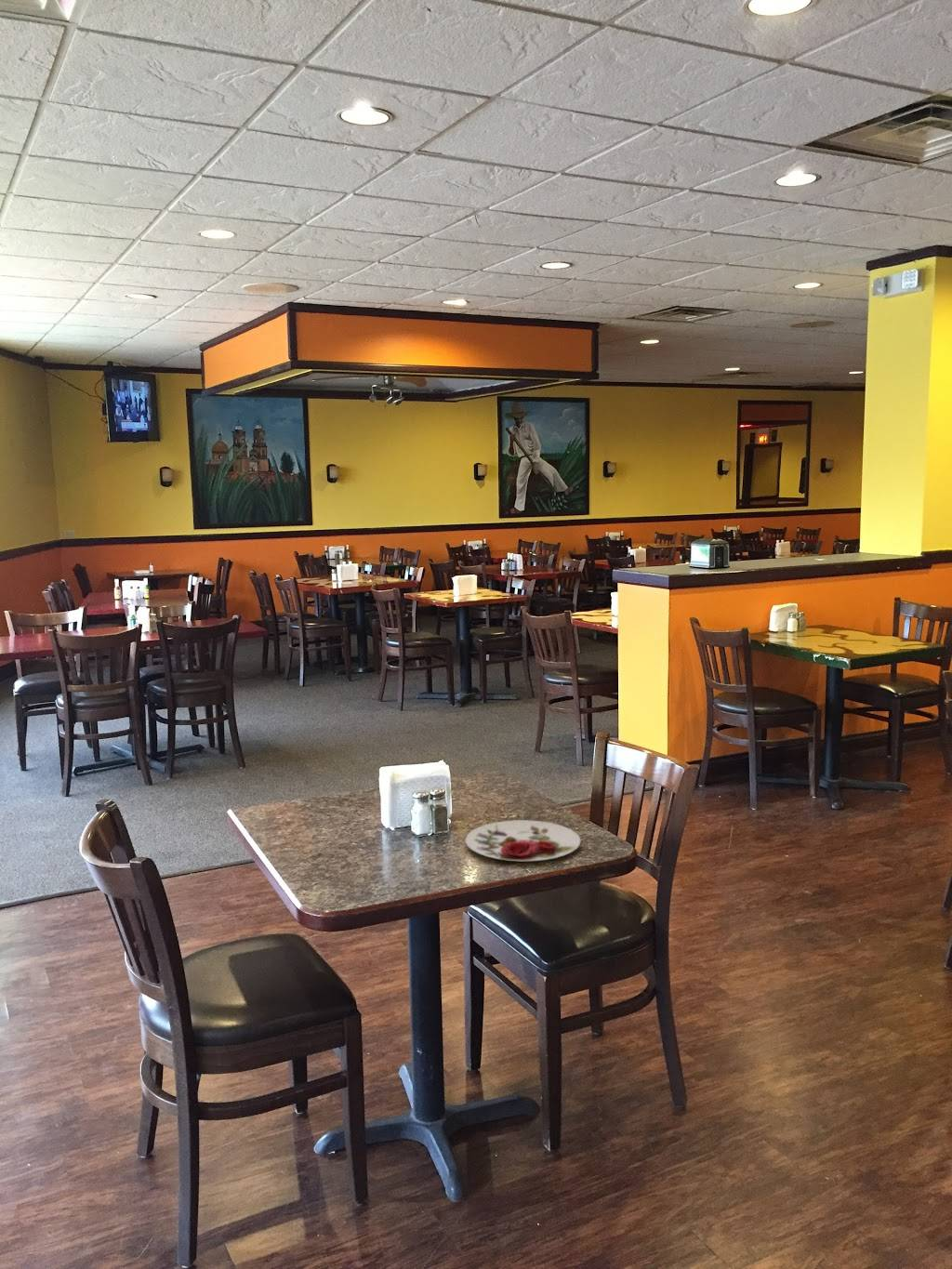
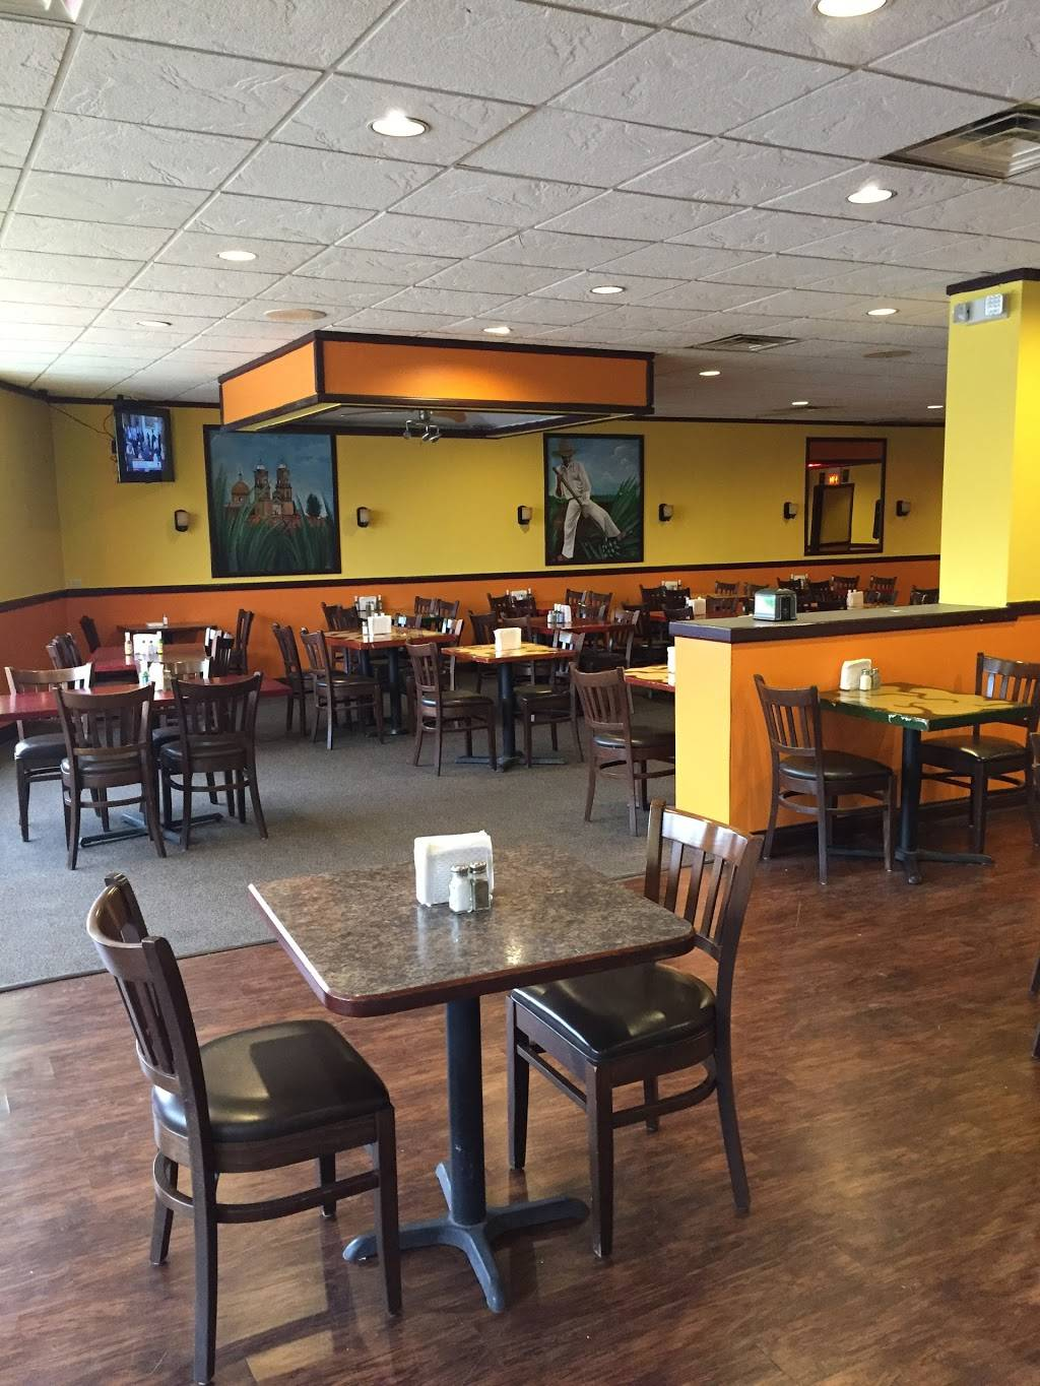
- plate (522, 839)
